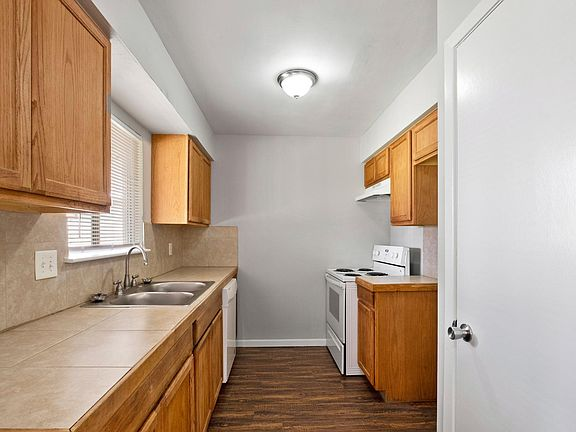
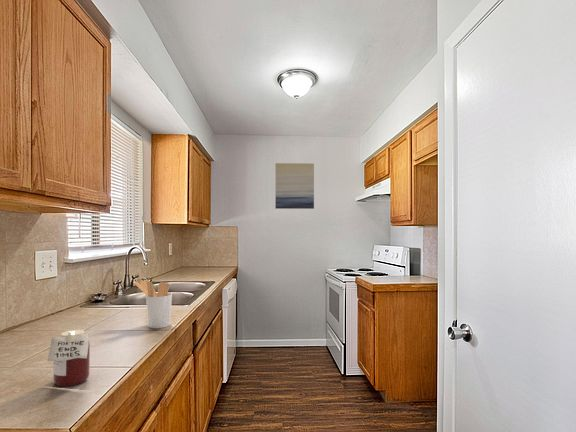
+ jar (70, 358)
+ wall art (294, 186)
+ utensil holder (153, 302)
